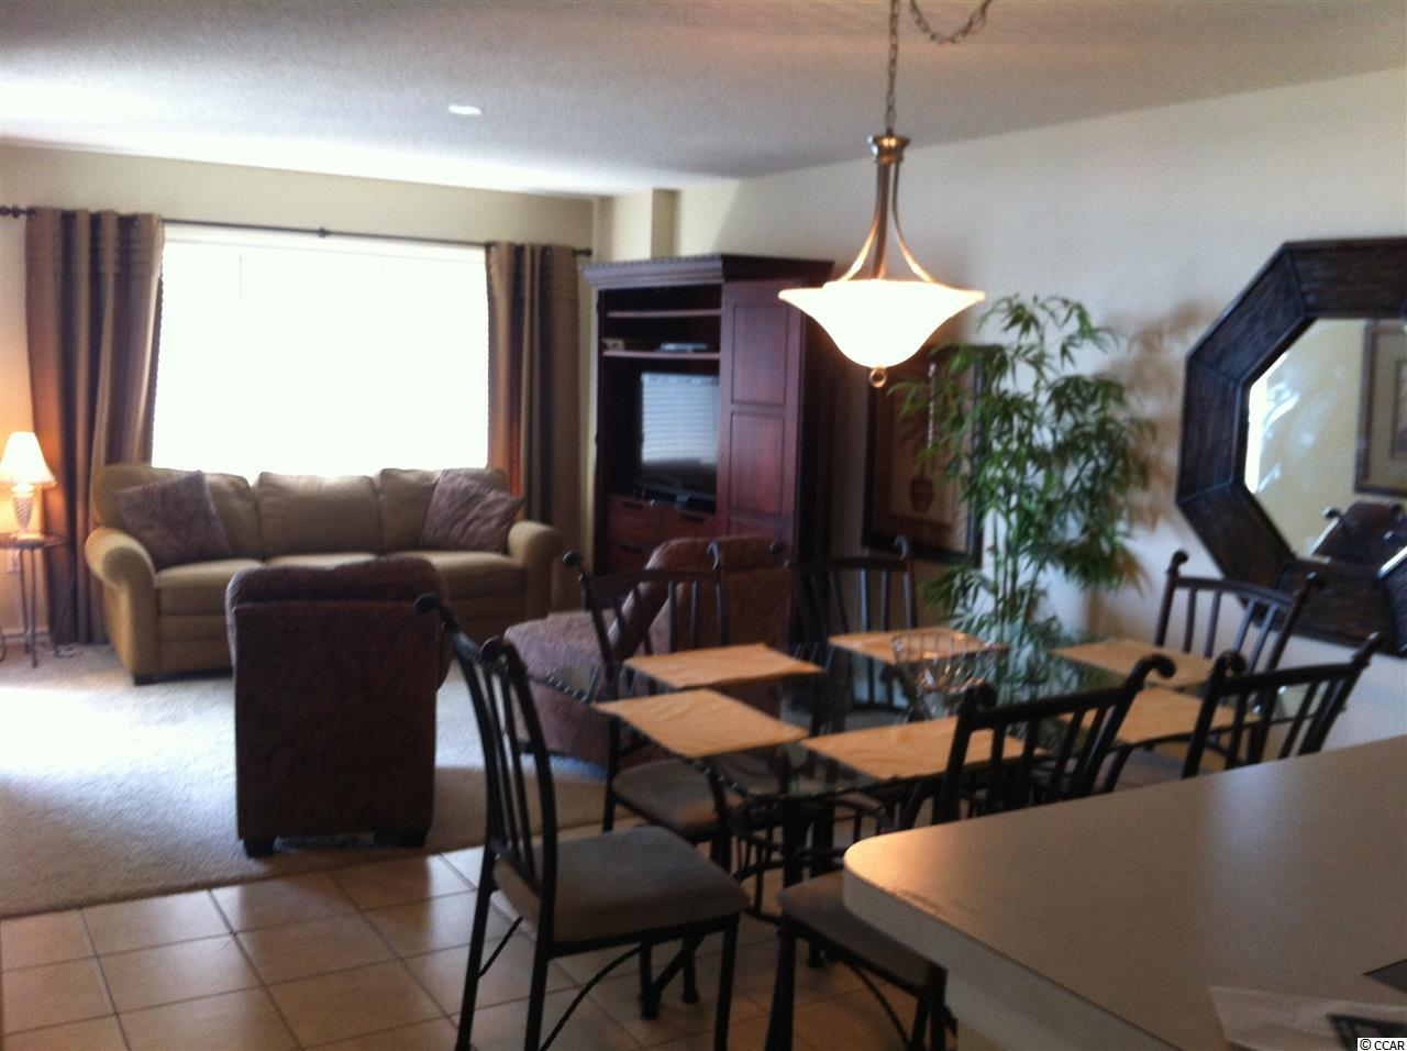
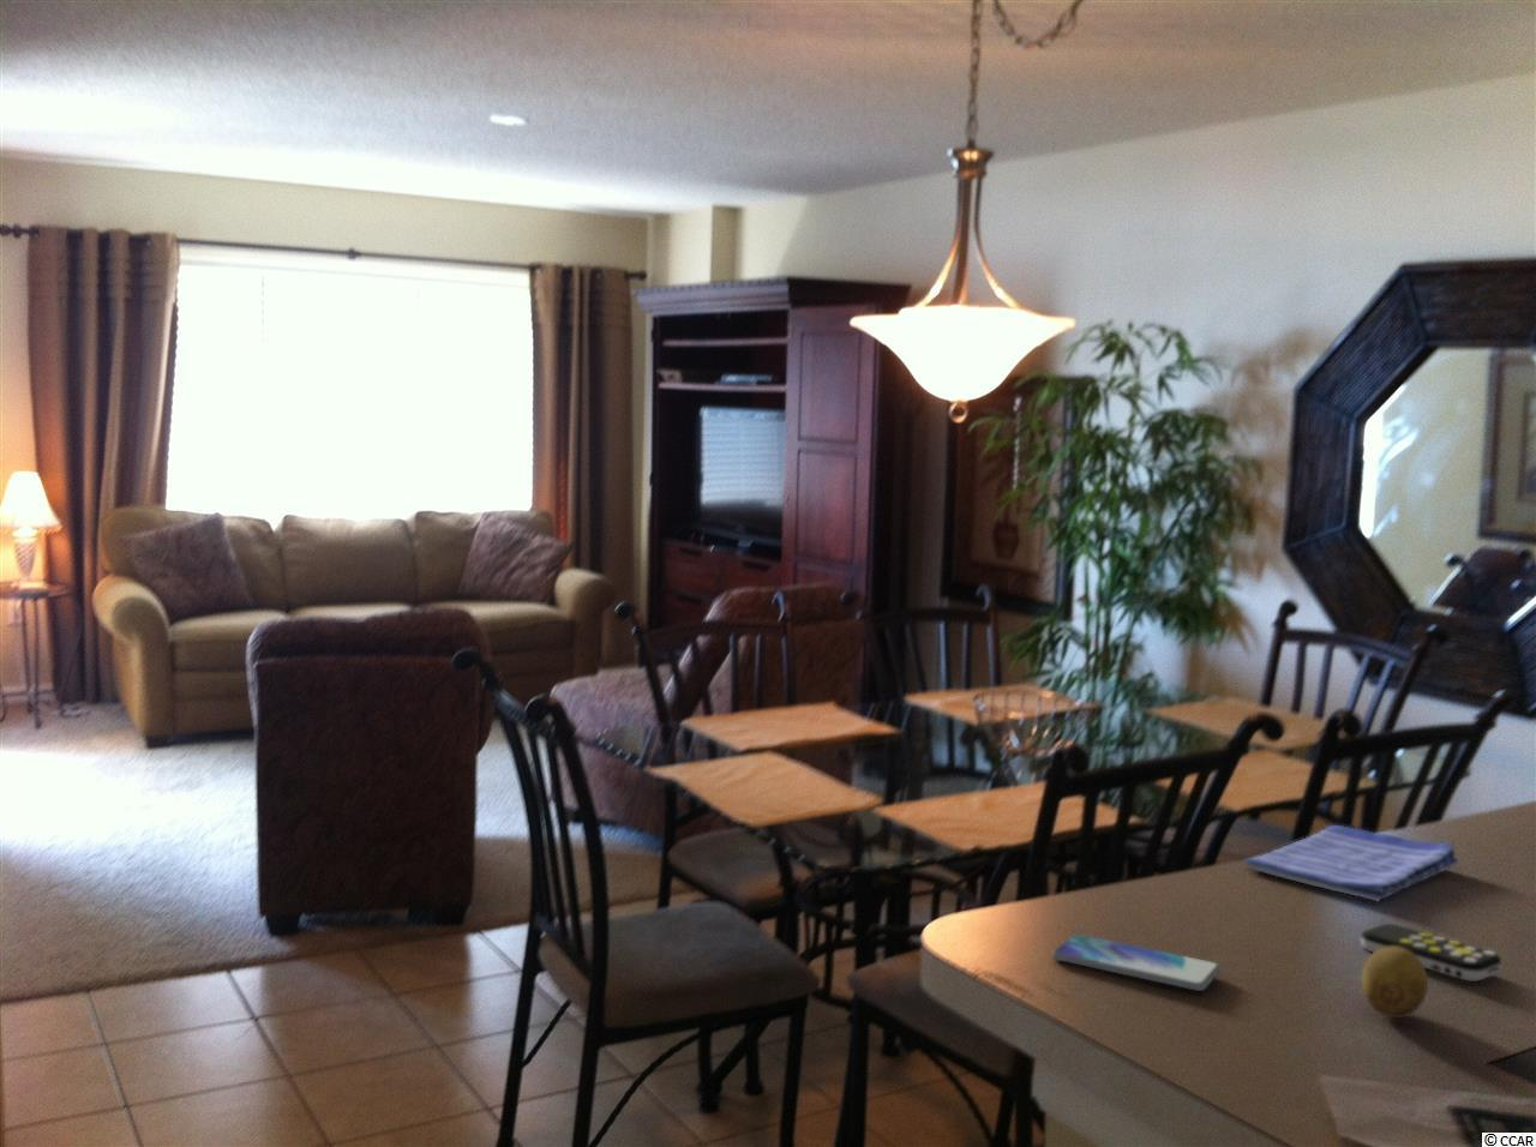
+ fruit (1394, 981)
+ remote control (1429, 951)
+ dish towel (1354, 857)
+ smartphone (1135, 961)
